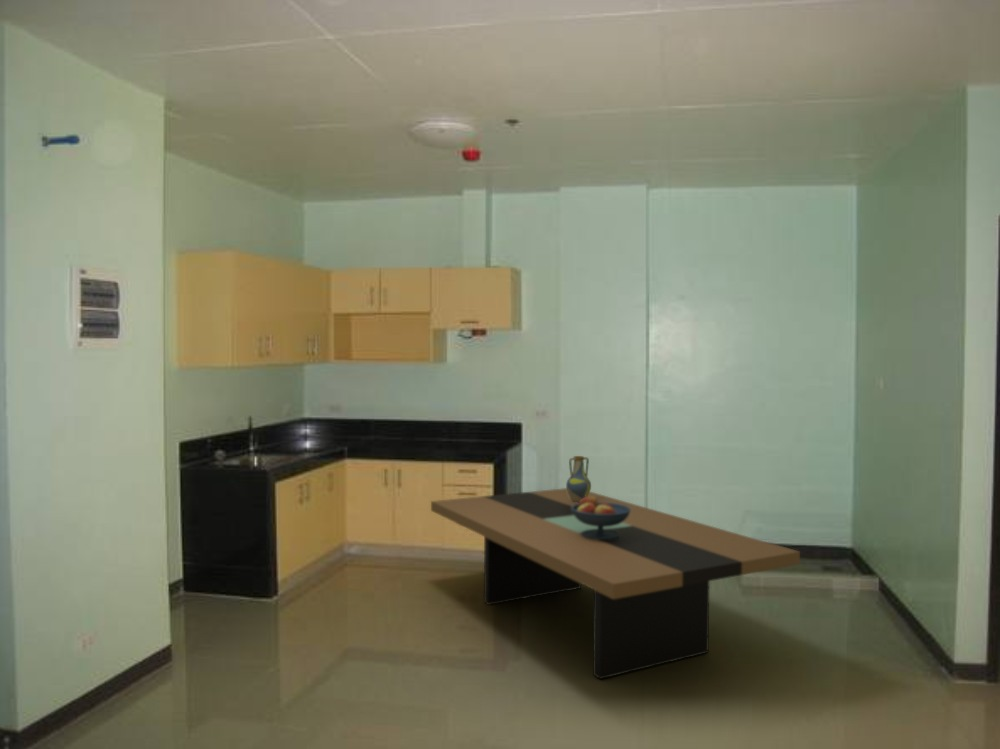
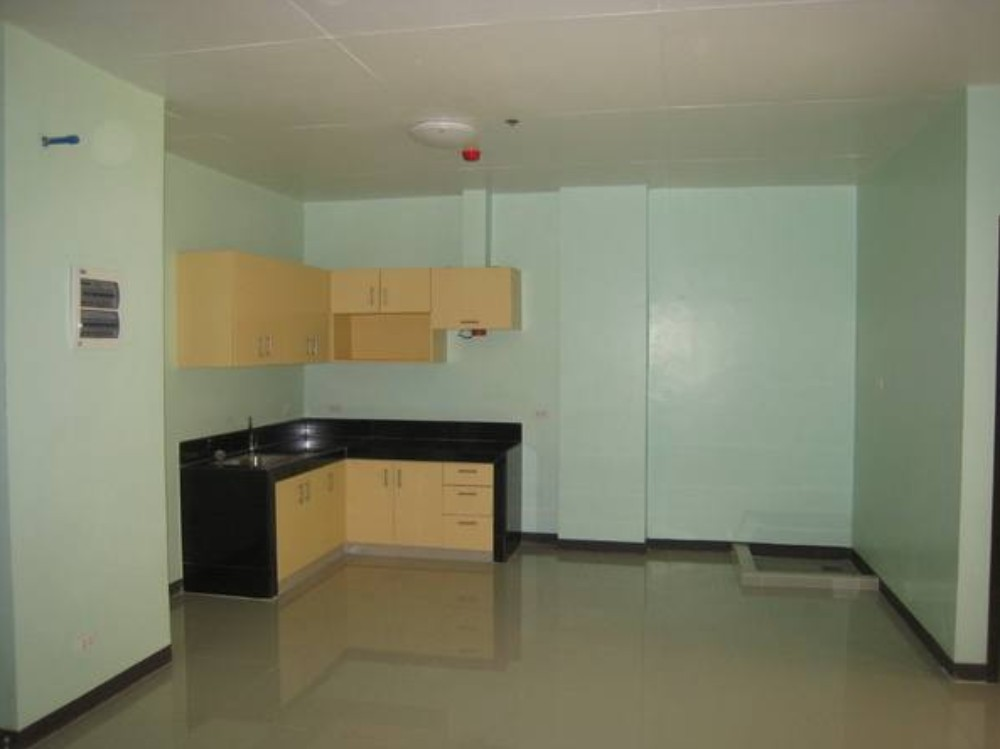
- dining table (588, 574)
- fruit bowl (600, 516)
- vase (578, 478)
